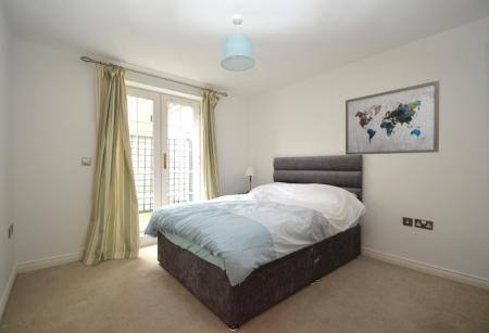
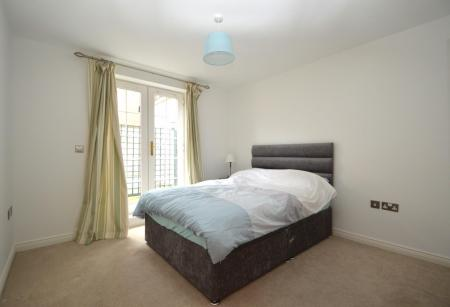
- wall art (386, 123)
